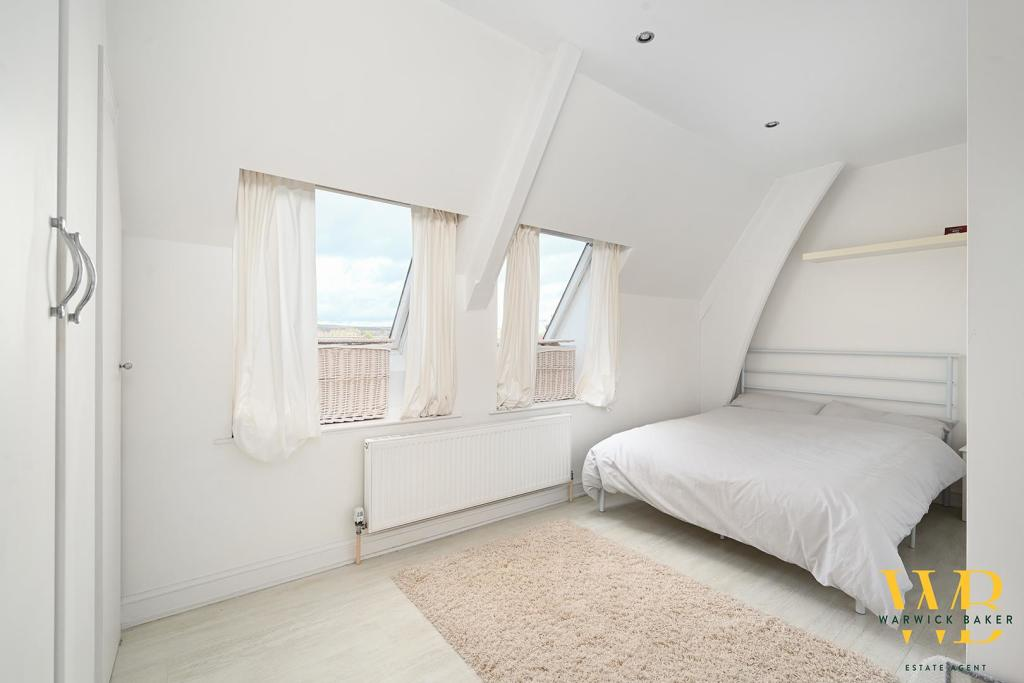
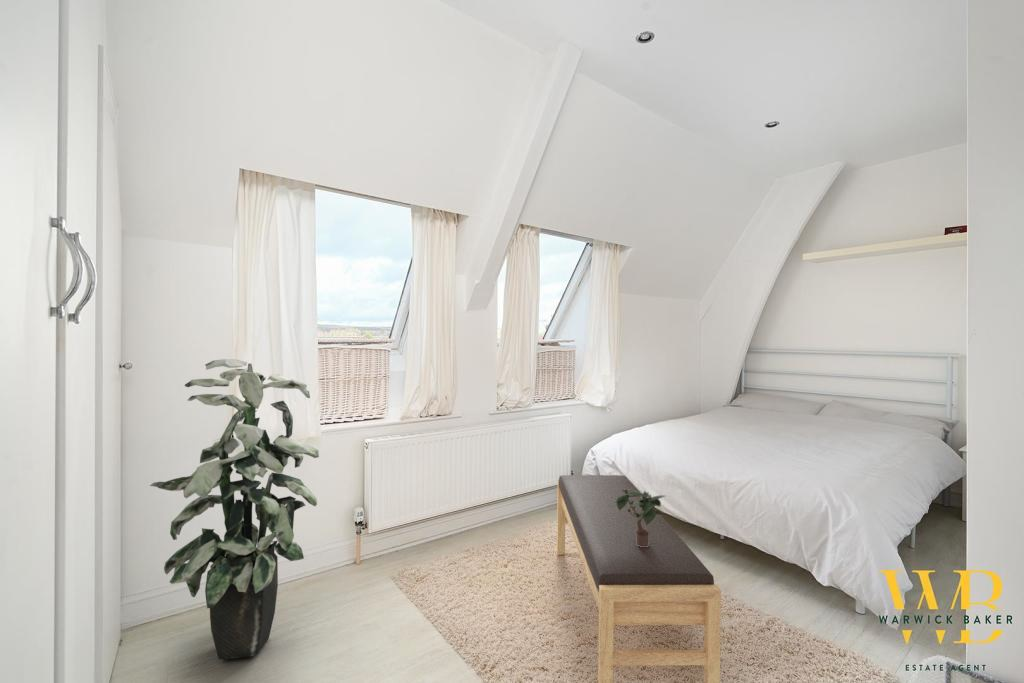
+ indoor plant (239, 500)
+ potted plant (640, 519)
+ bench (616, 562)
